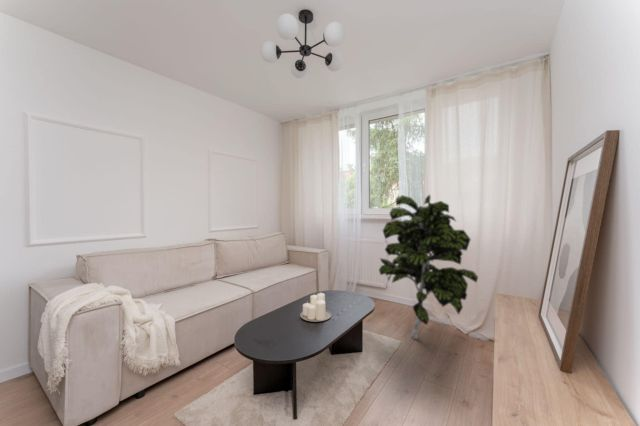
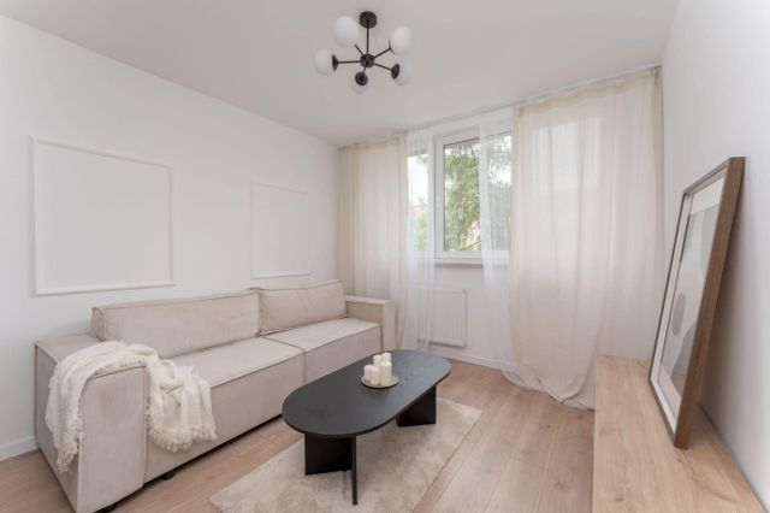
- indoor plant (424, 266)
